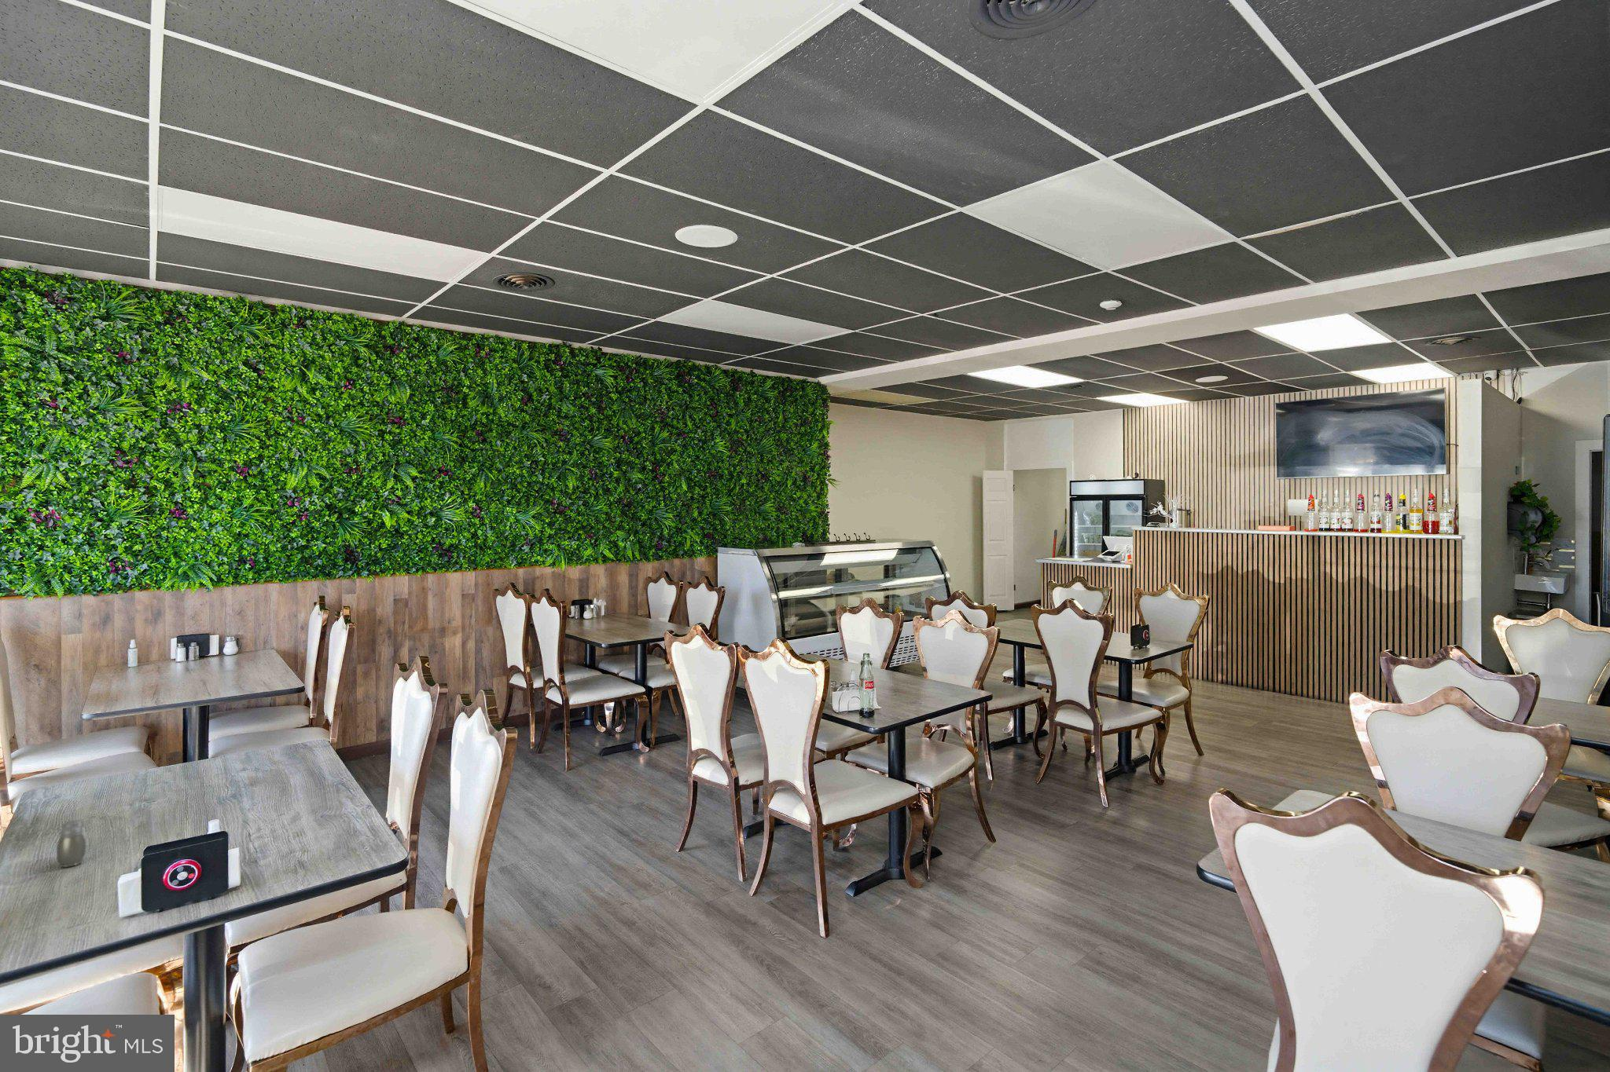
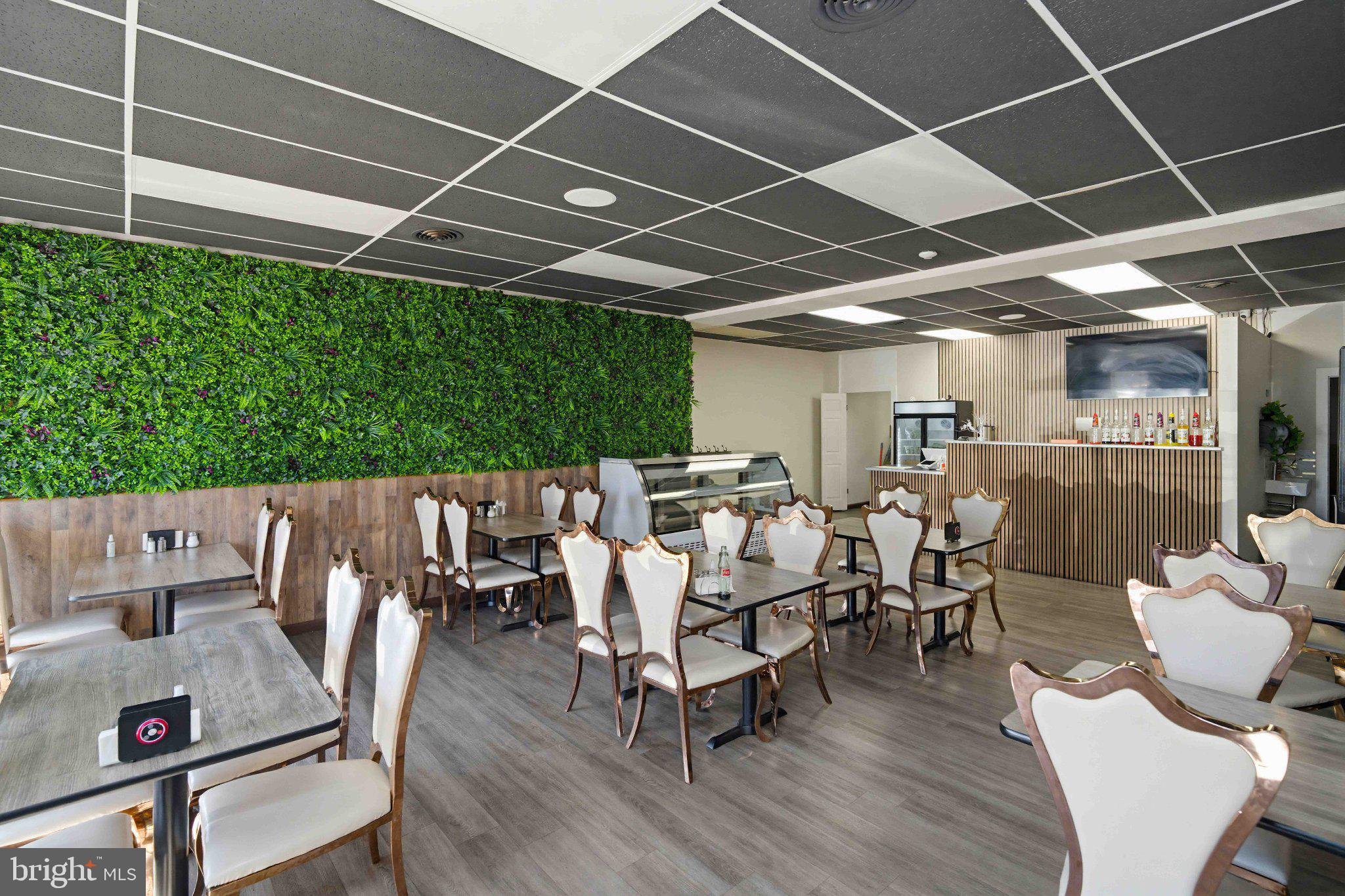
- salt and pepper shaker (72, 842)
